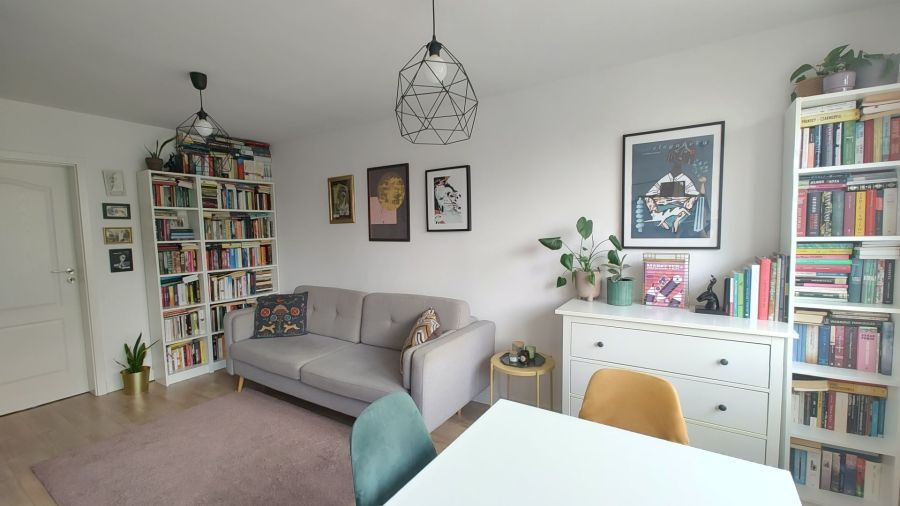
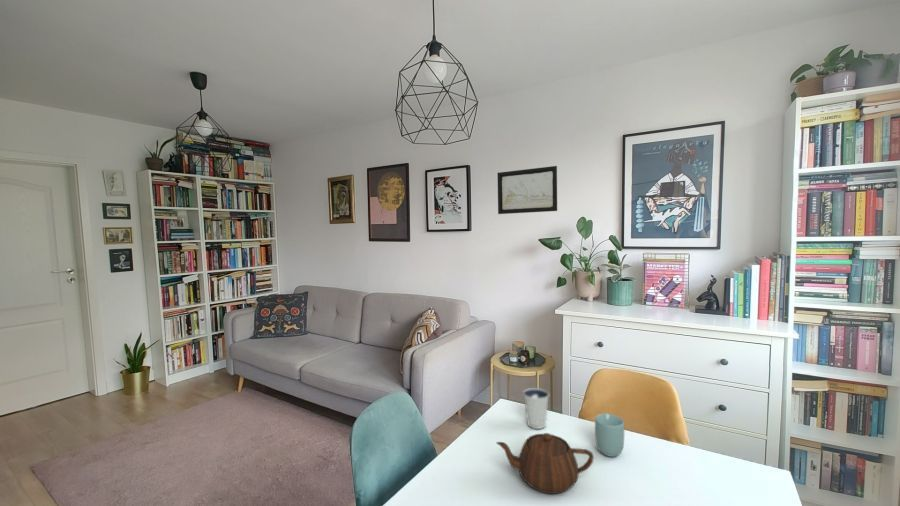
+ cup (609, 436)
+ teapot (544, 457)
+ wall art (526, 191)
+ dixie cup (536, 409)
